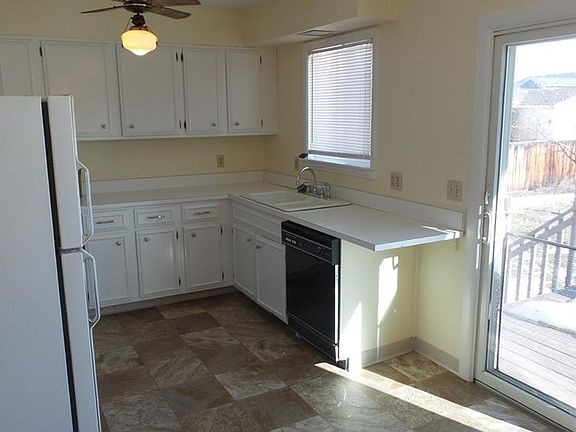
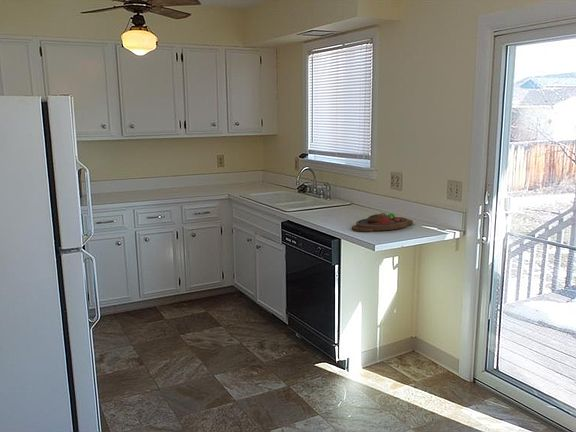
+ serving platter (382, 219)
